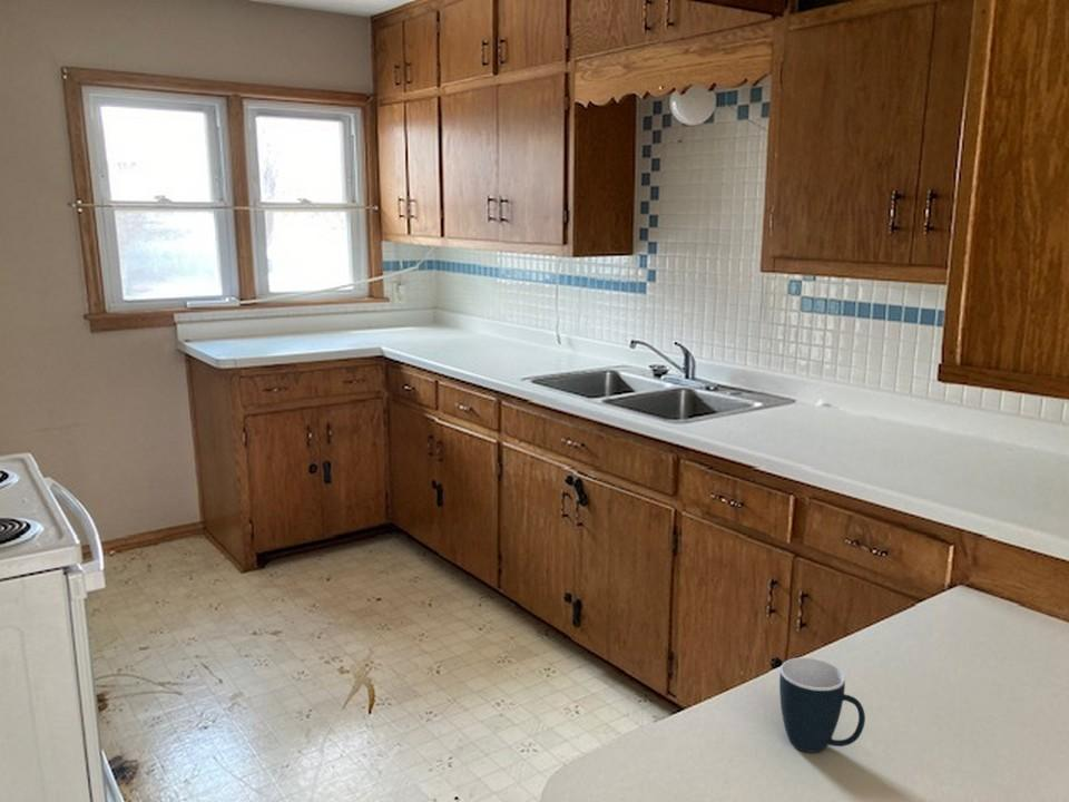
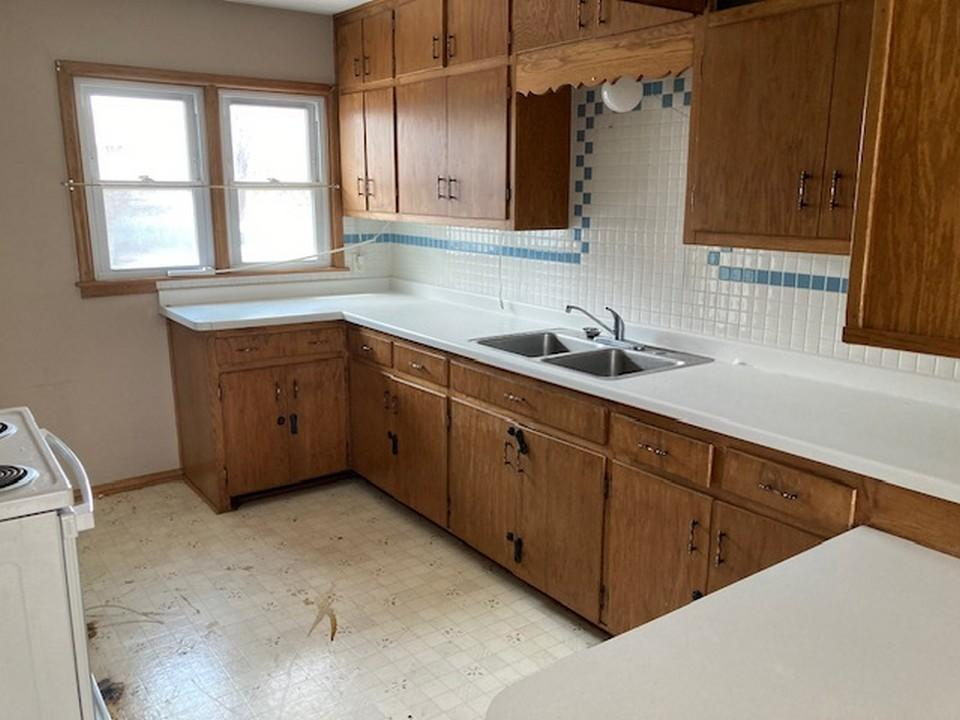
- mug (821, 713)
